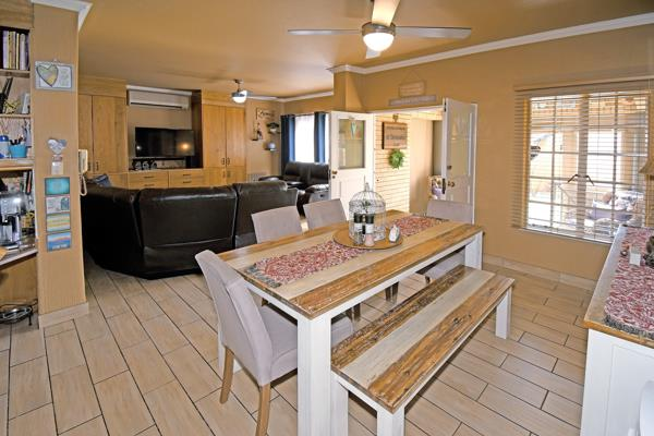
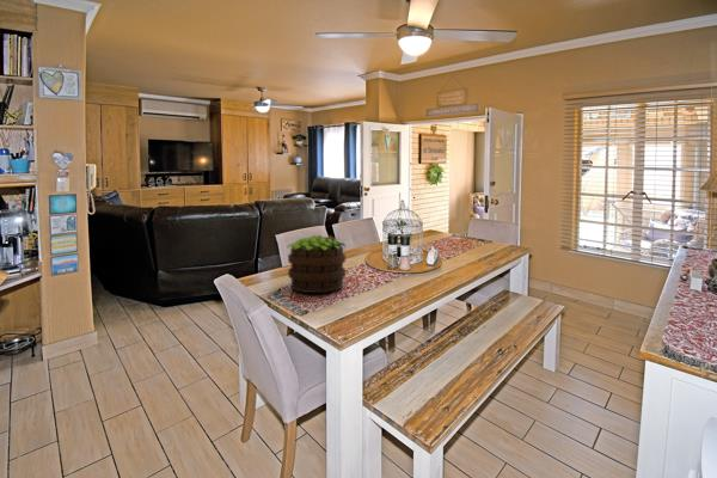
+ potted plant (317, 261)
